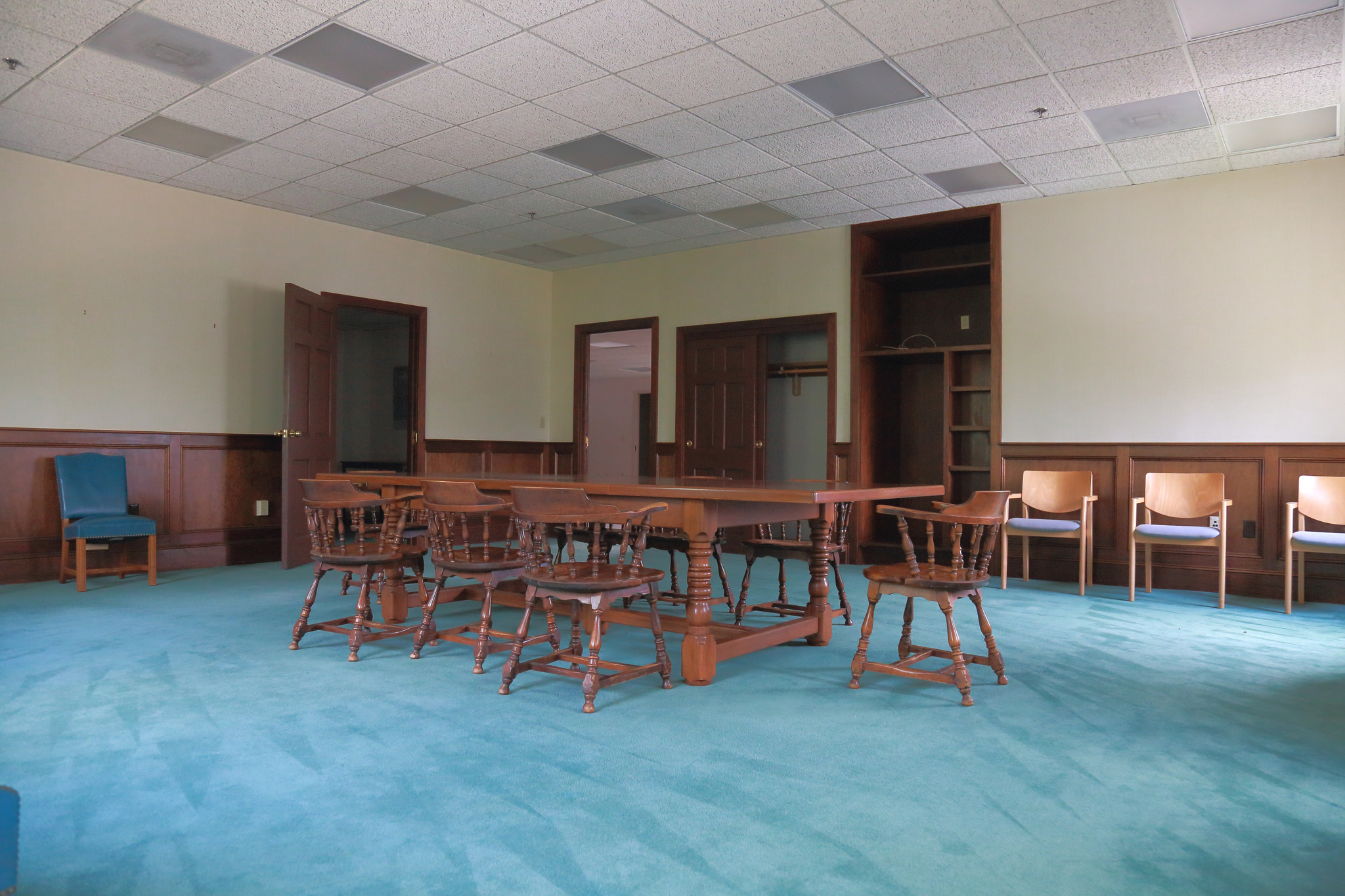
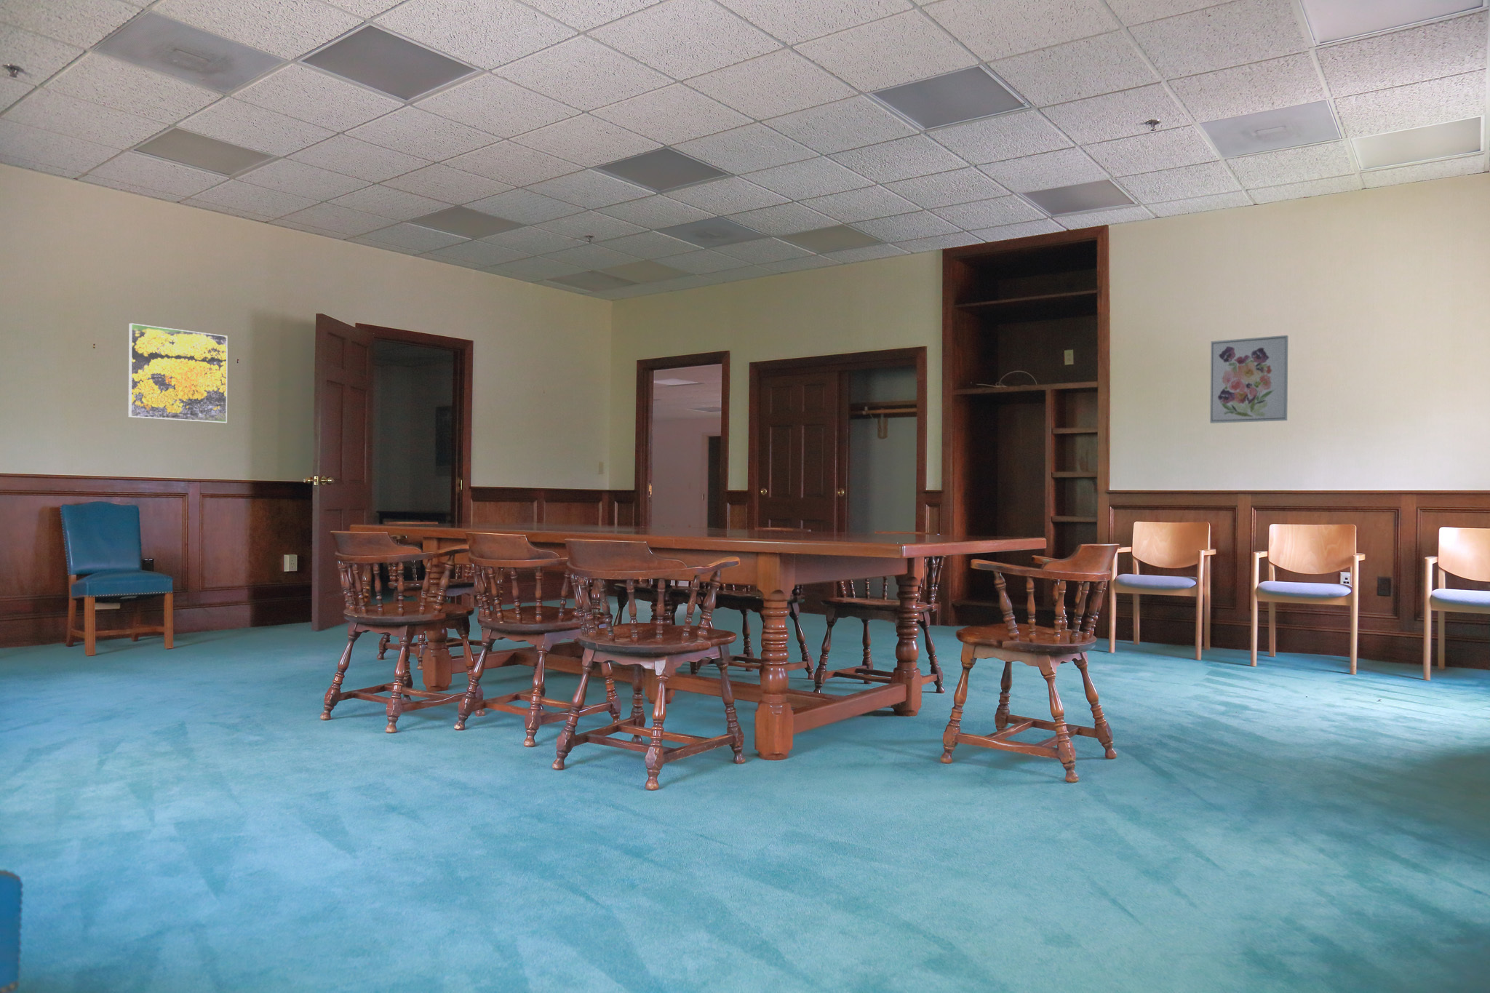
+ wall art (1247, 380)
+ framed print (179, 375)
